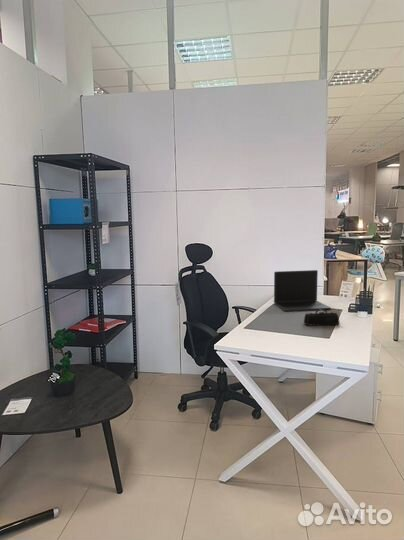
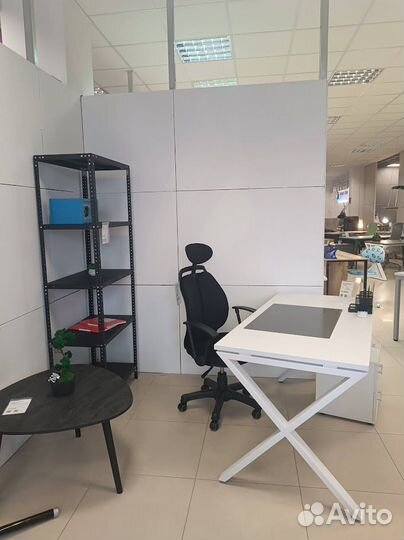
- pencil case (321, 316)
- laptop (301, 289)
